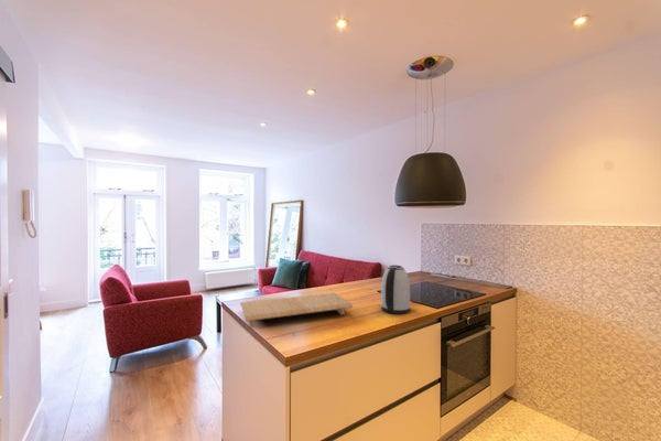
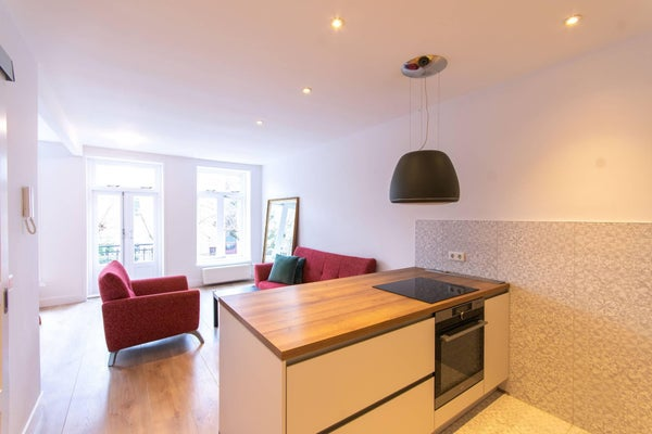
- kettle (393, 288)
- cutting board (295, 308)
